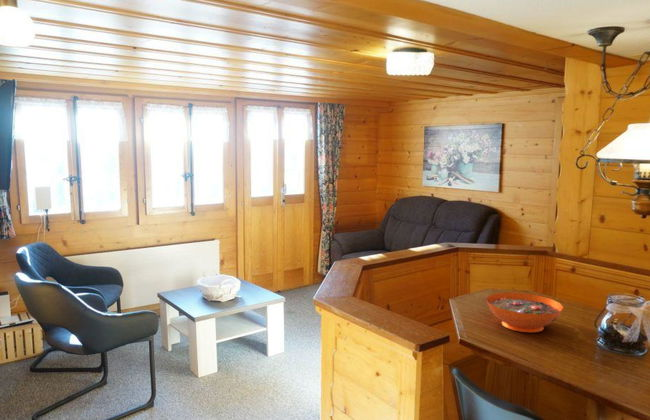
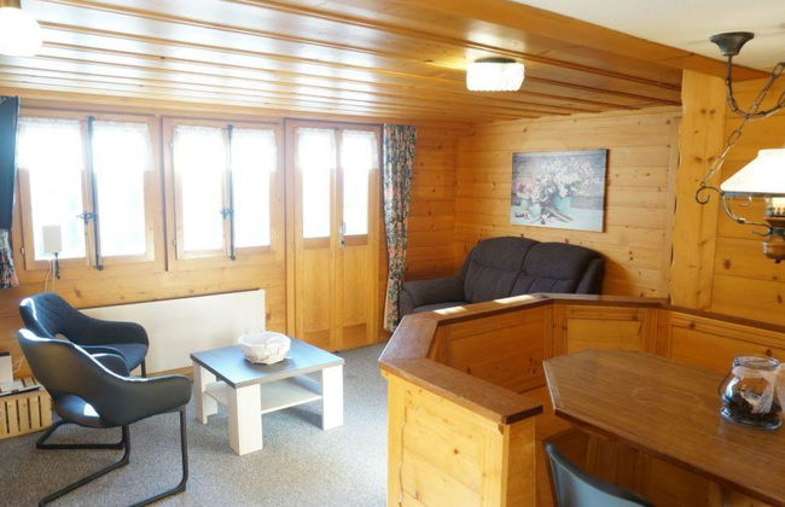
- decorative bowl (523, 313)
